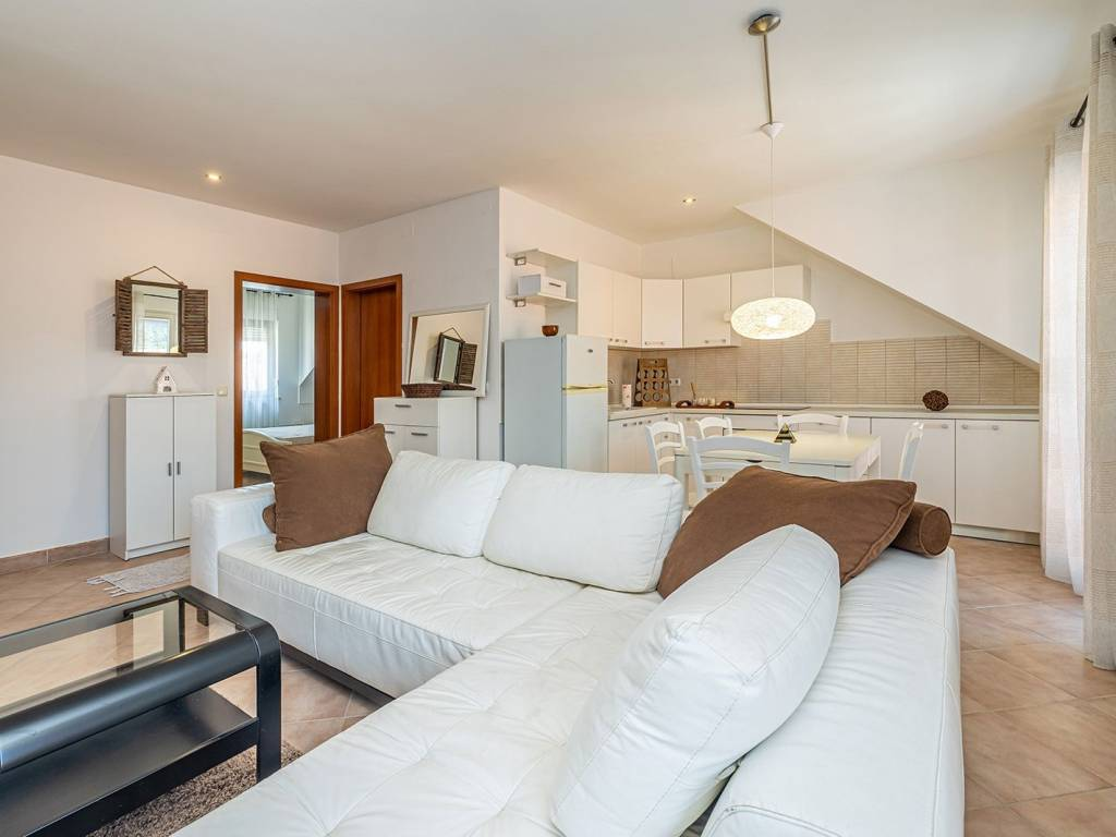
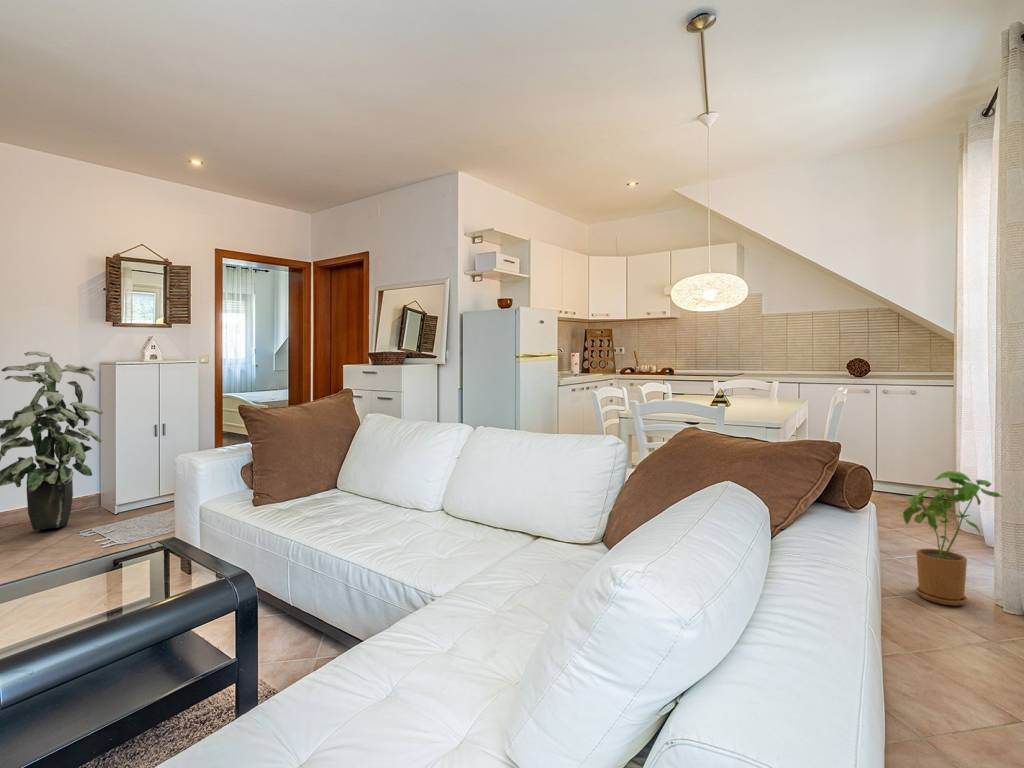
+ indoor plant (45, 440)
+ house plant (939, 536)
